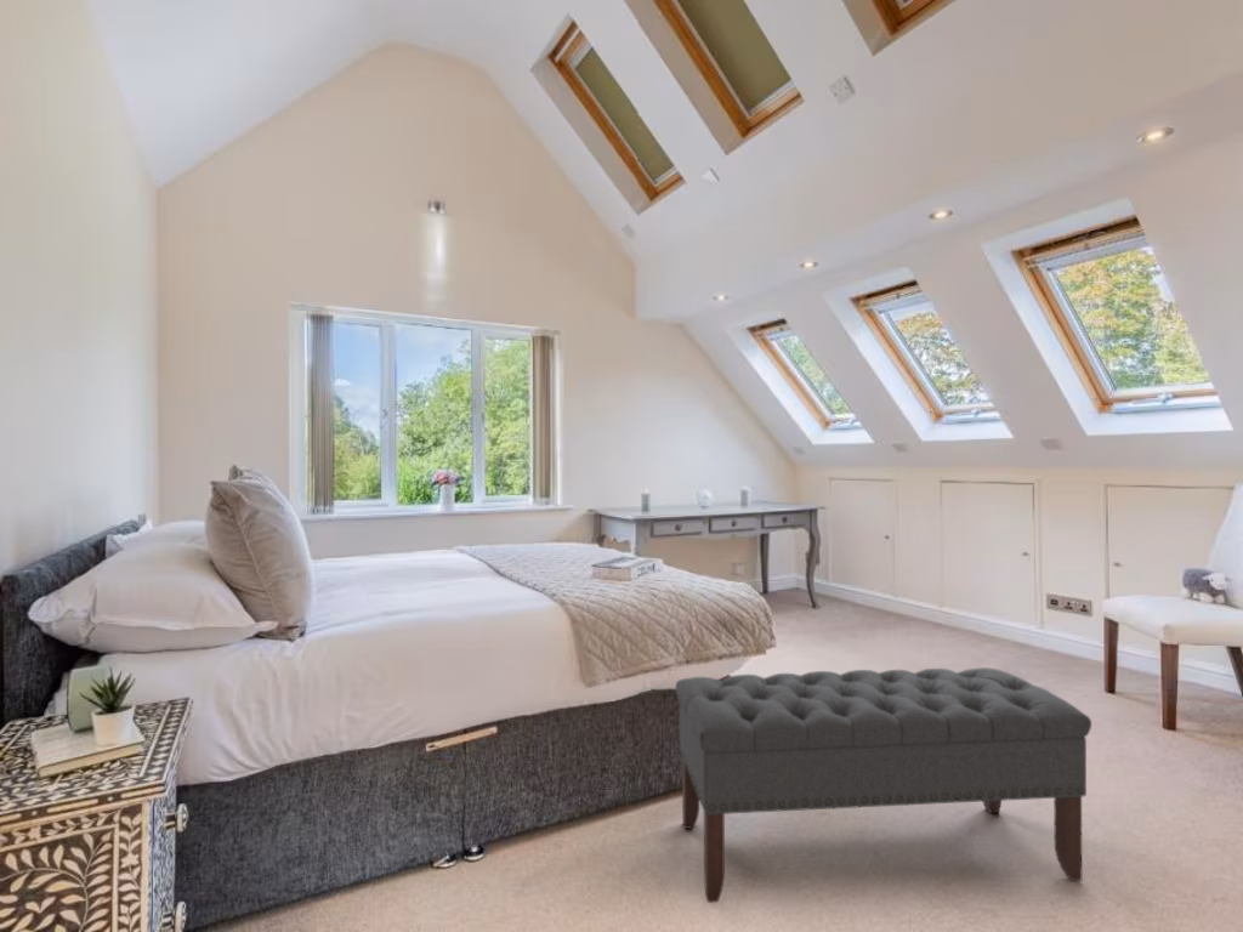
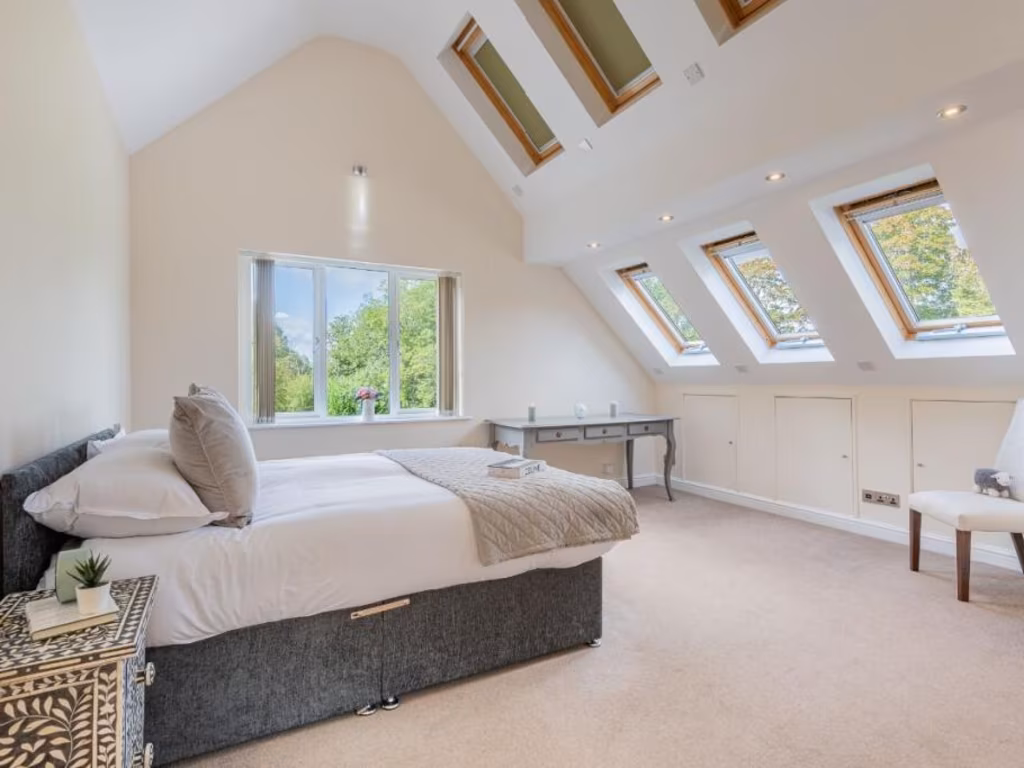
- bench (867, 768)
